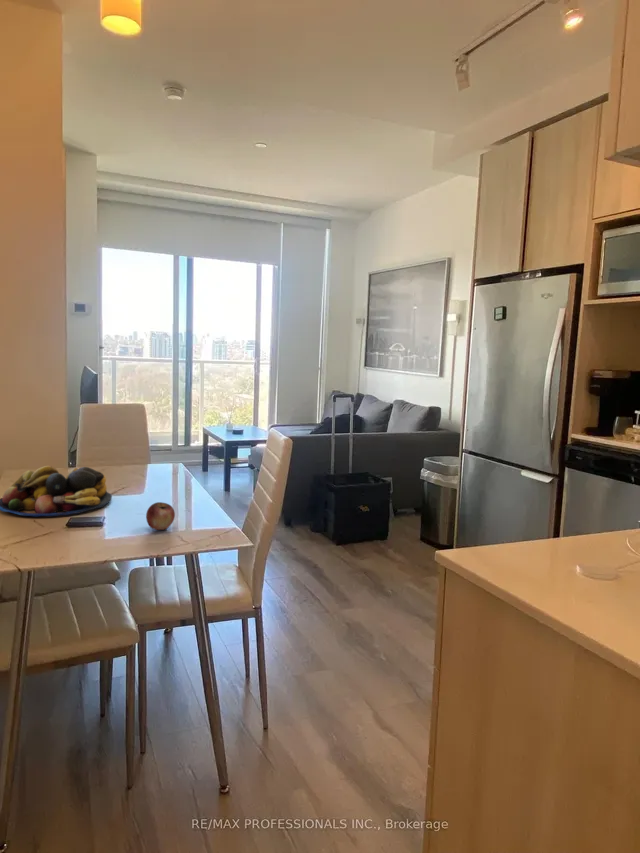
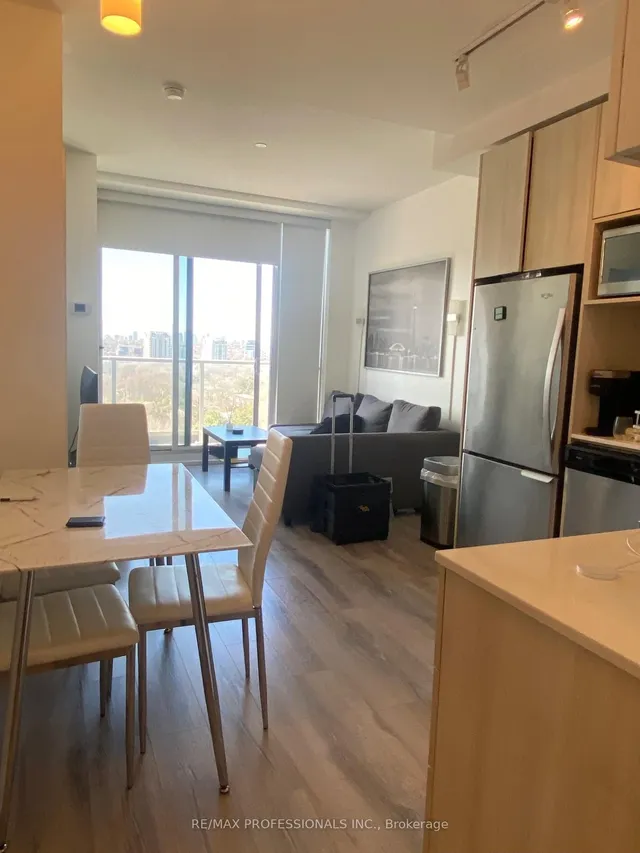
- apple (160, 514)
- fruit bowl (55, 483)
